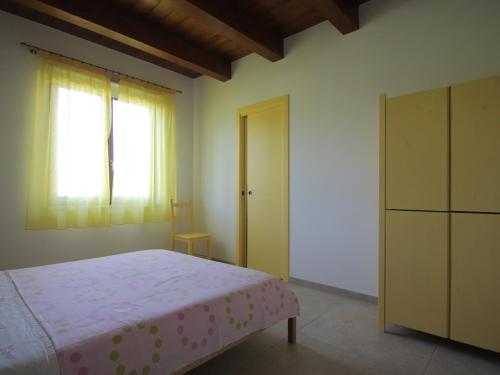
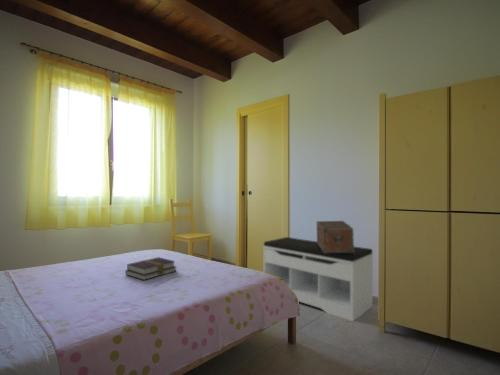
+ bench (314, 272)
+ decorative box (335, 236)
+ book (151, 267)
